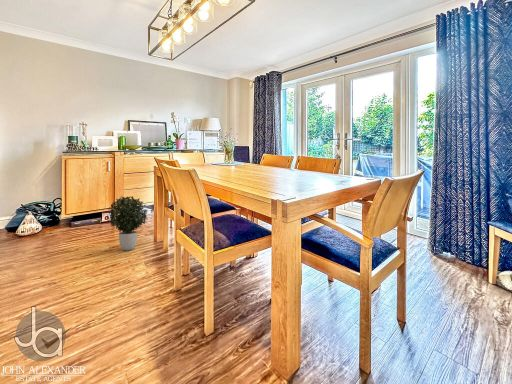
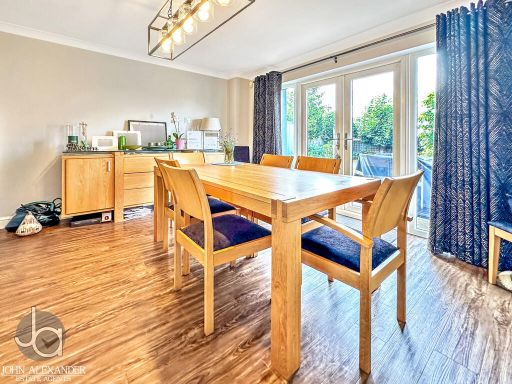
- potted plant (127, 222)
